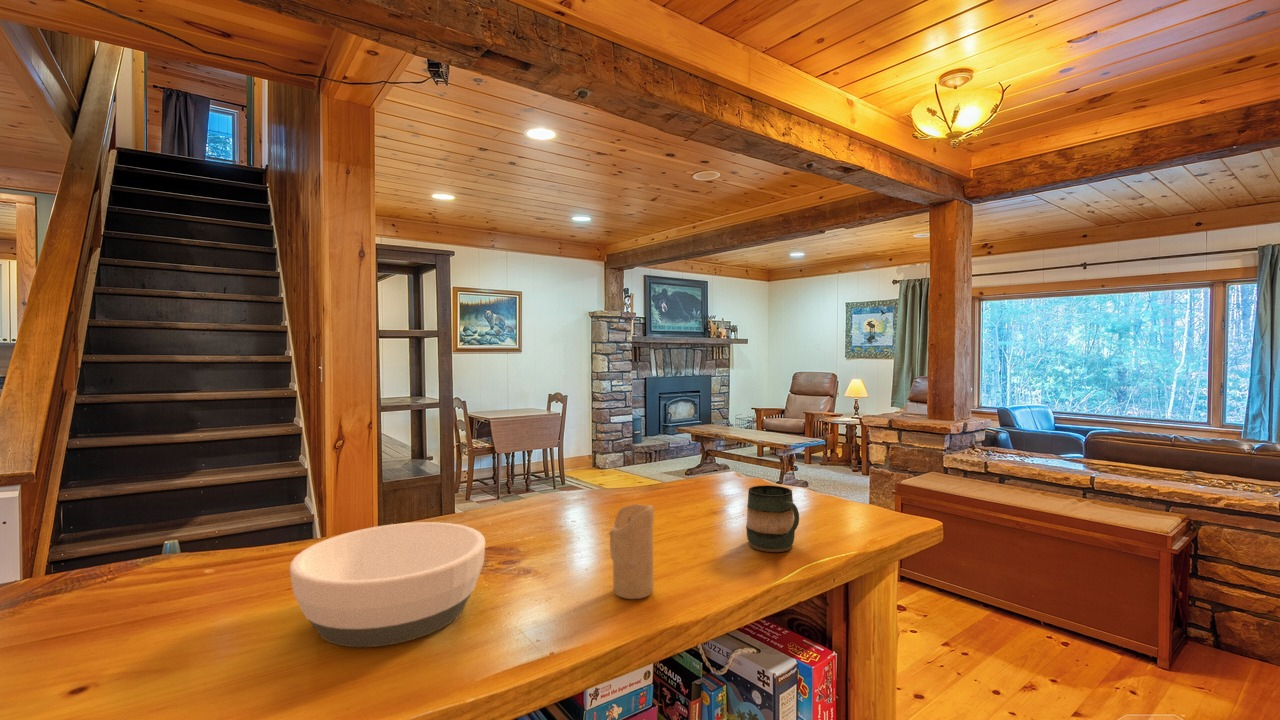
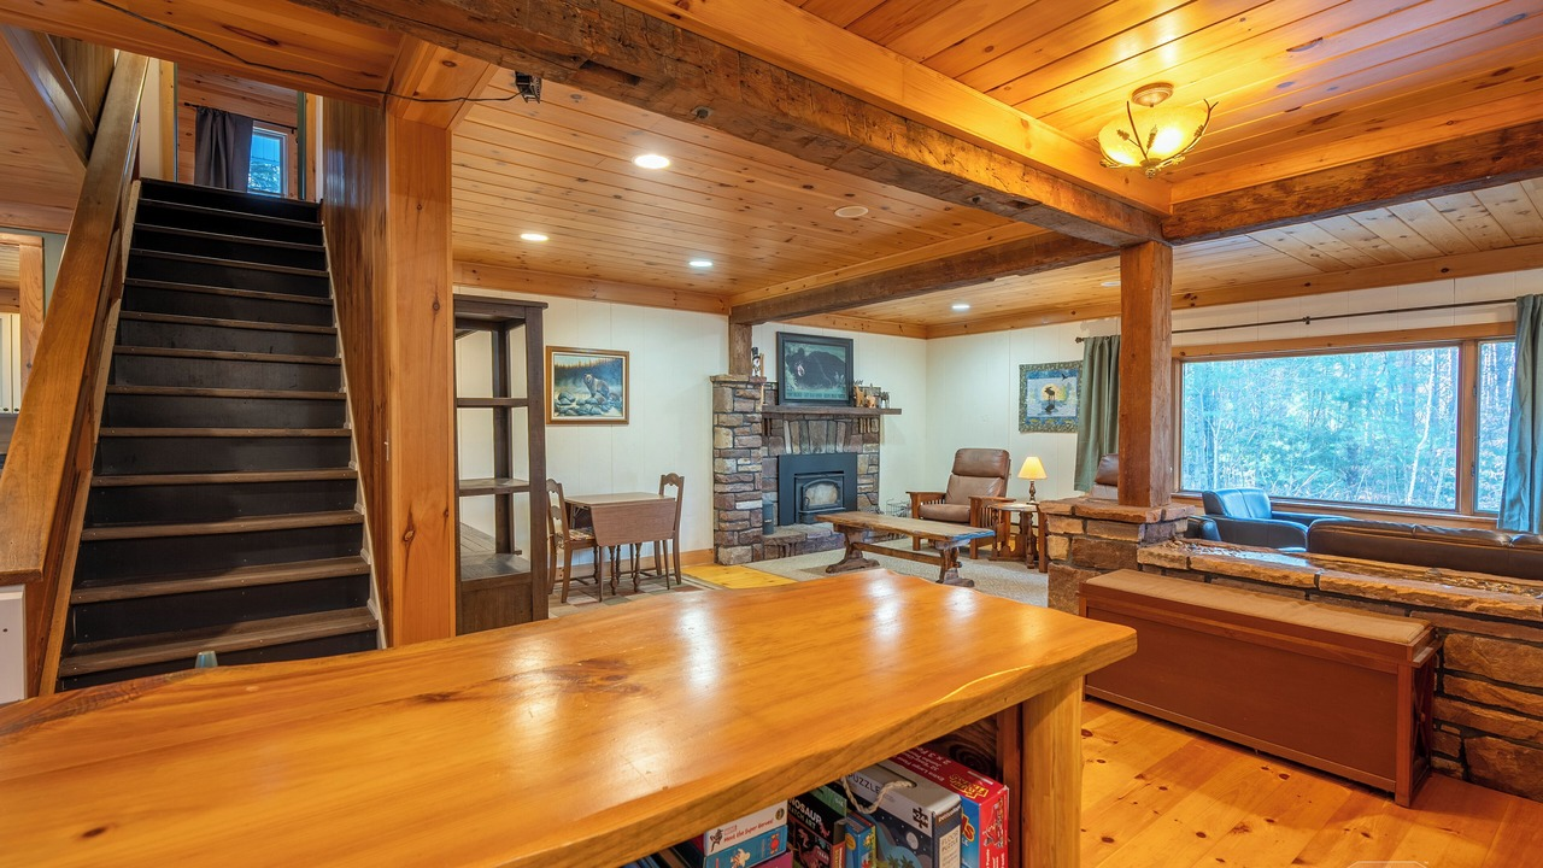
- mug (776, 520)
- bowl (393, 580)
- candle (632, 548)
